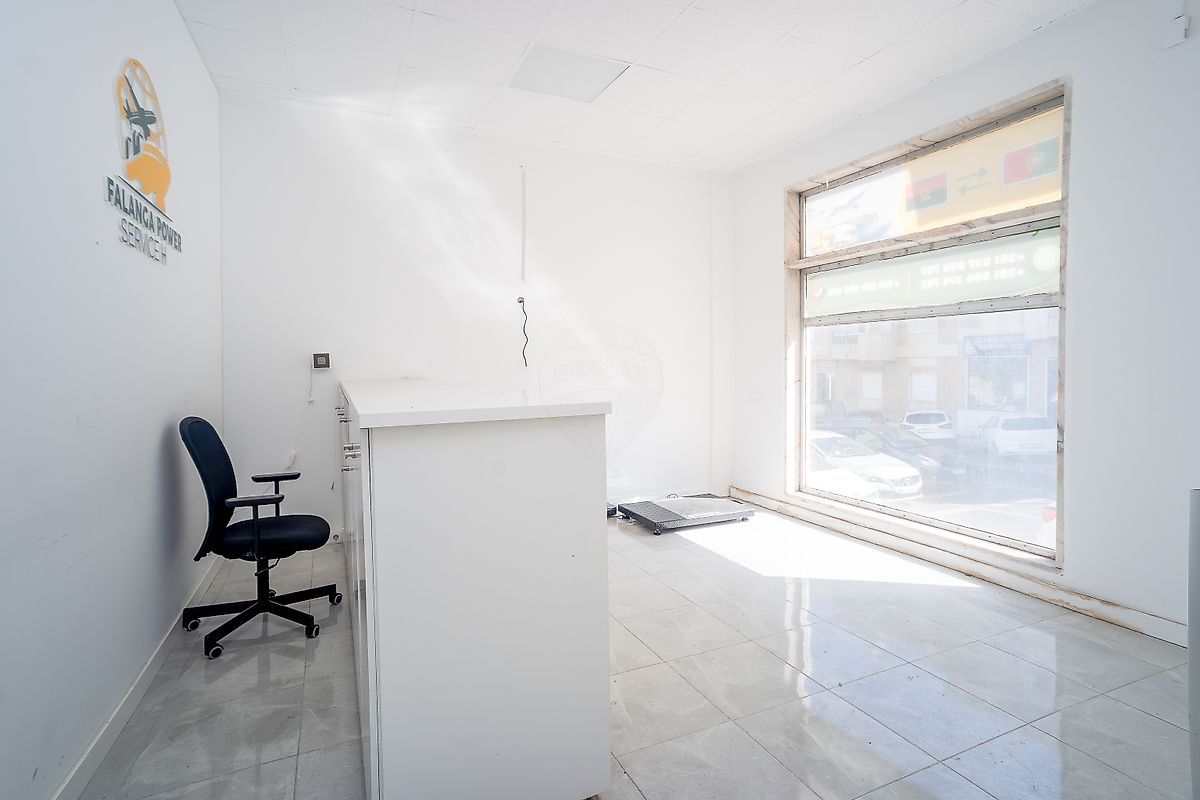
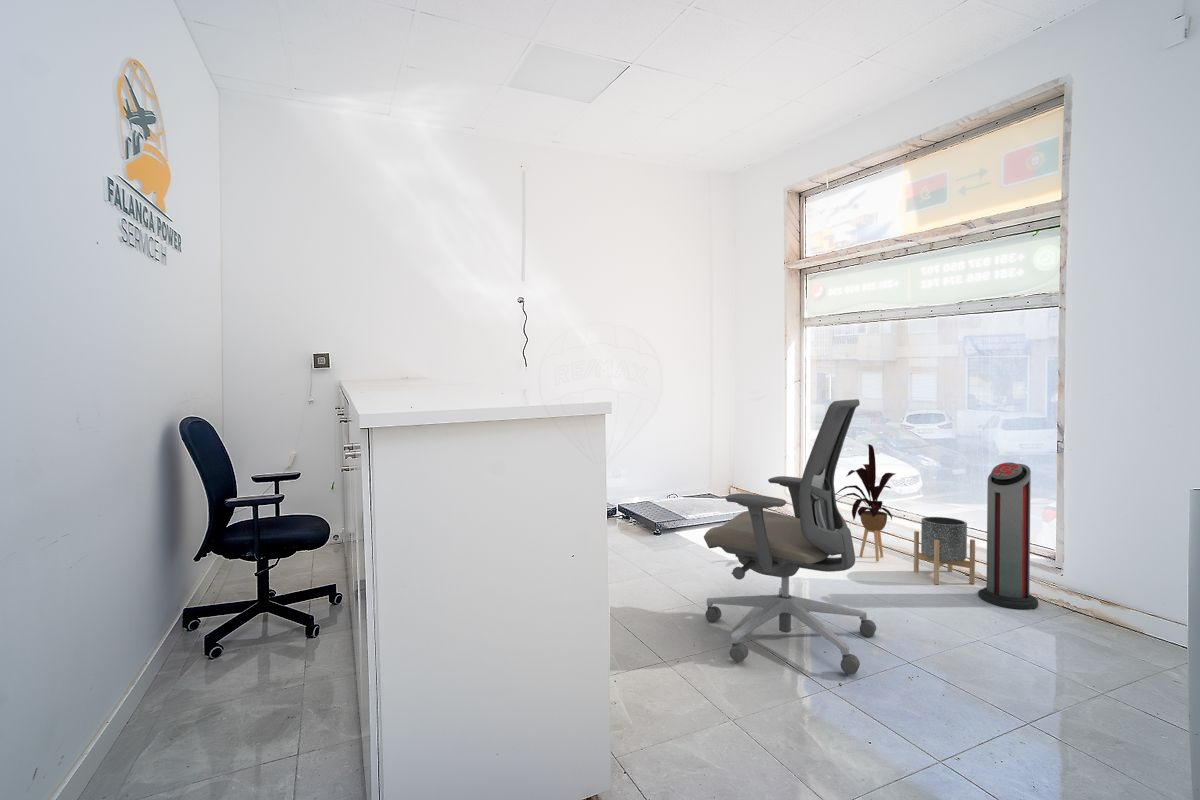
+ planter (943, 549)
+ air purifier (1008, 531)
+ office chair (782, 517)
+ house plant (866, 499)
